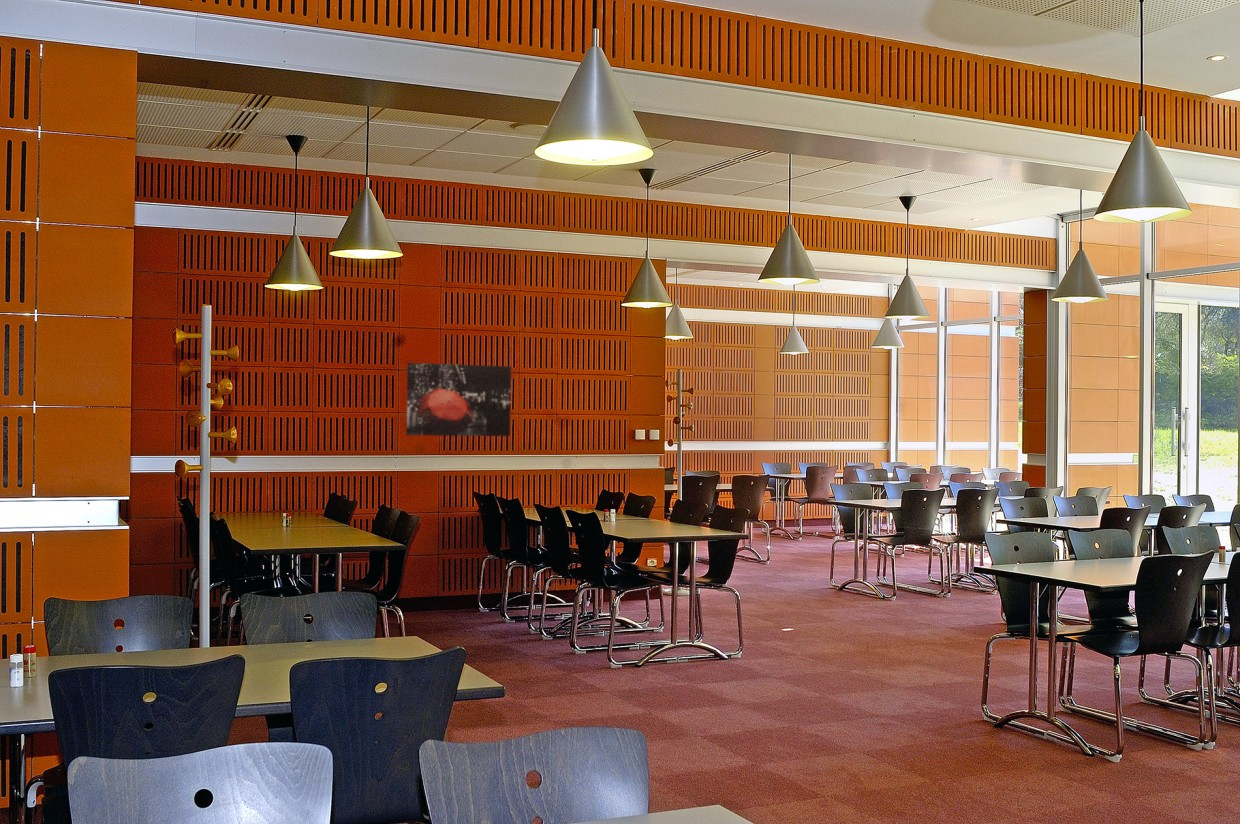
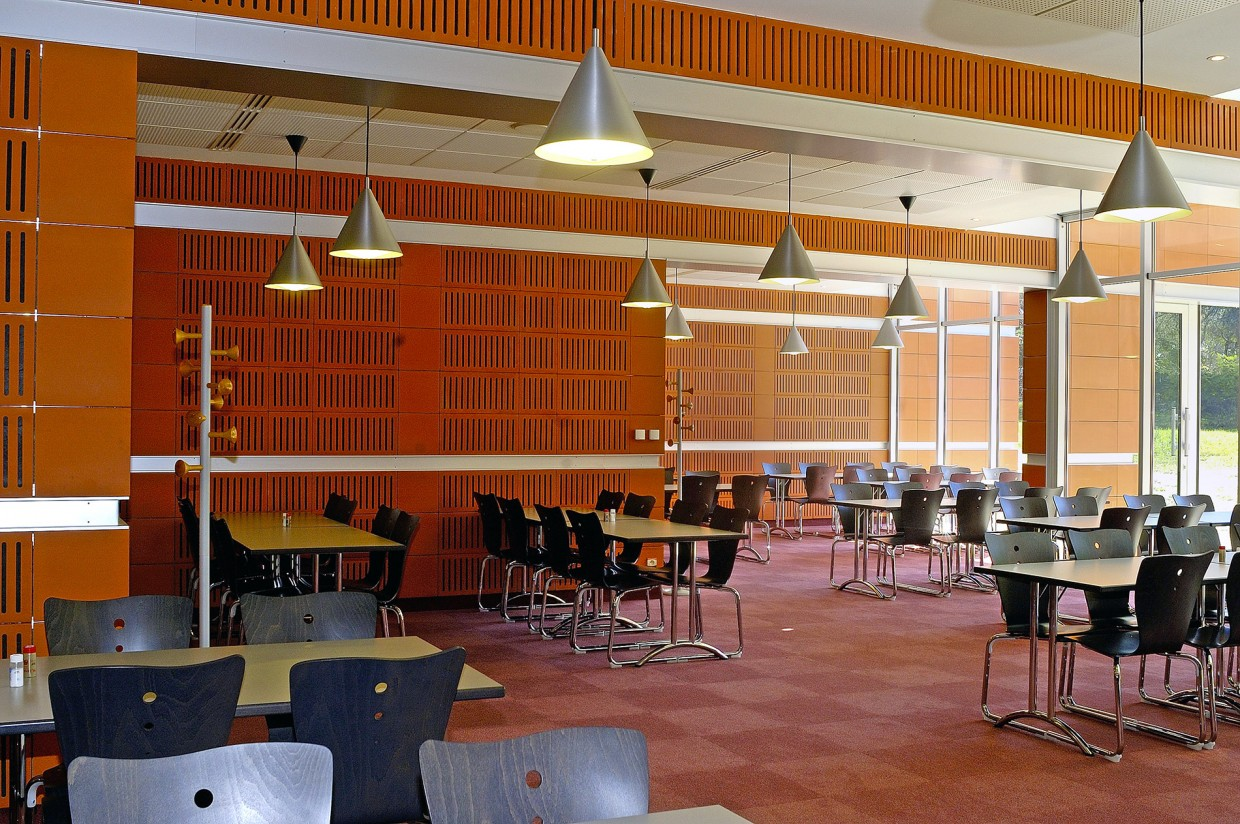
- wall art (459, 400)
